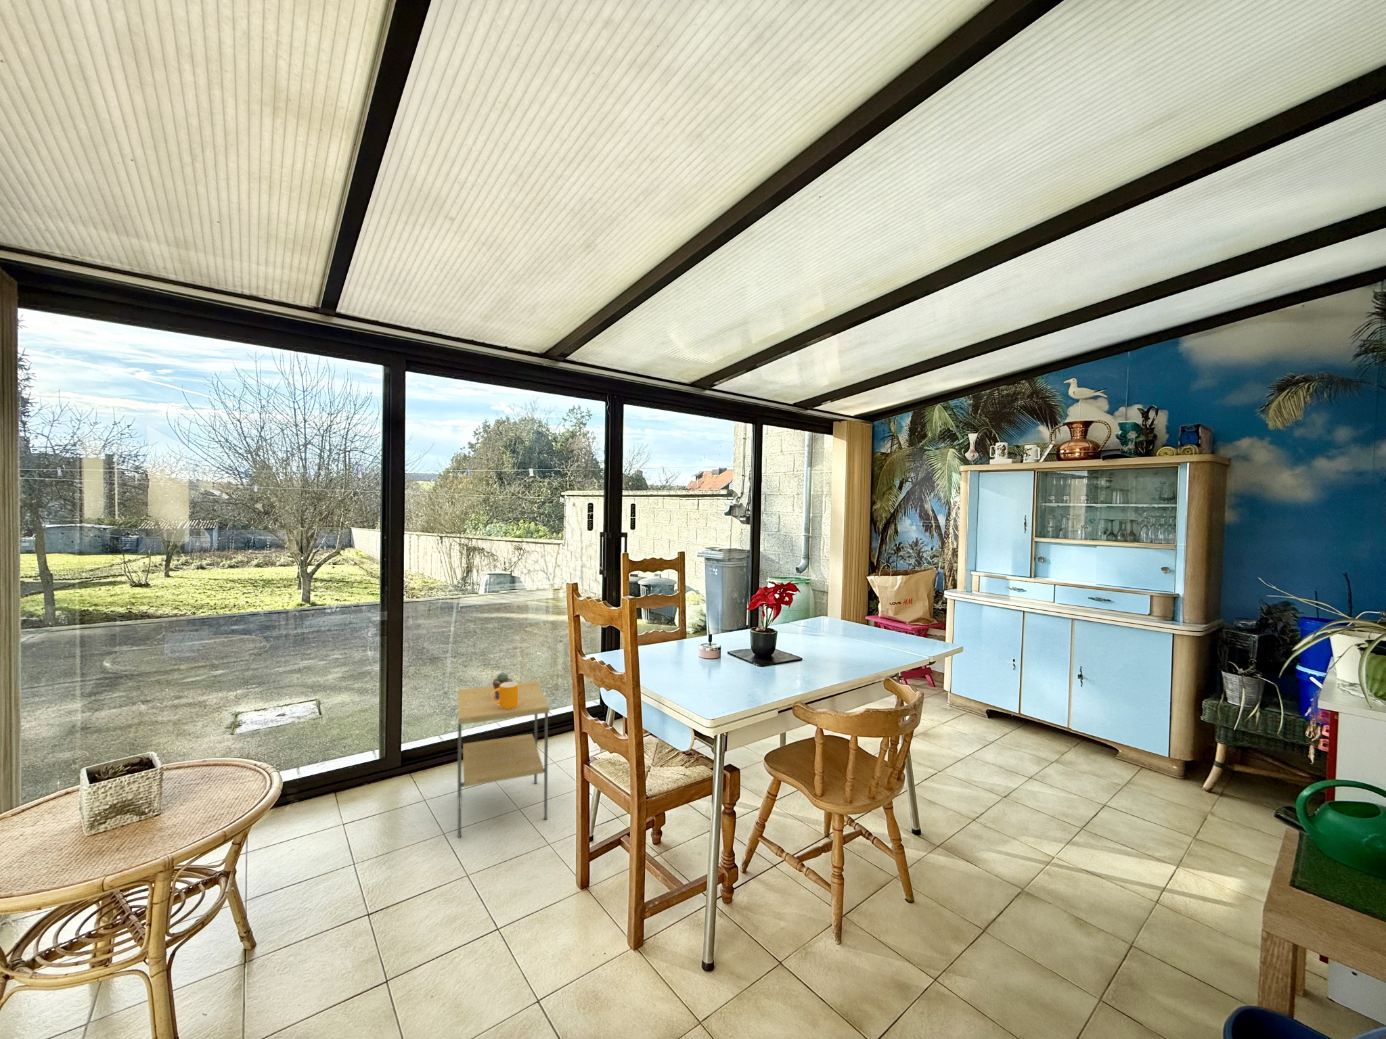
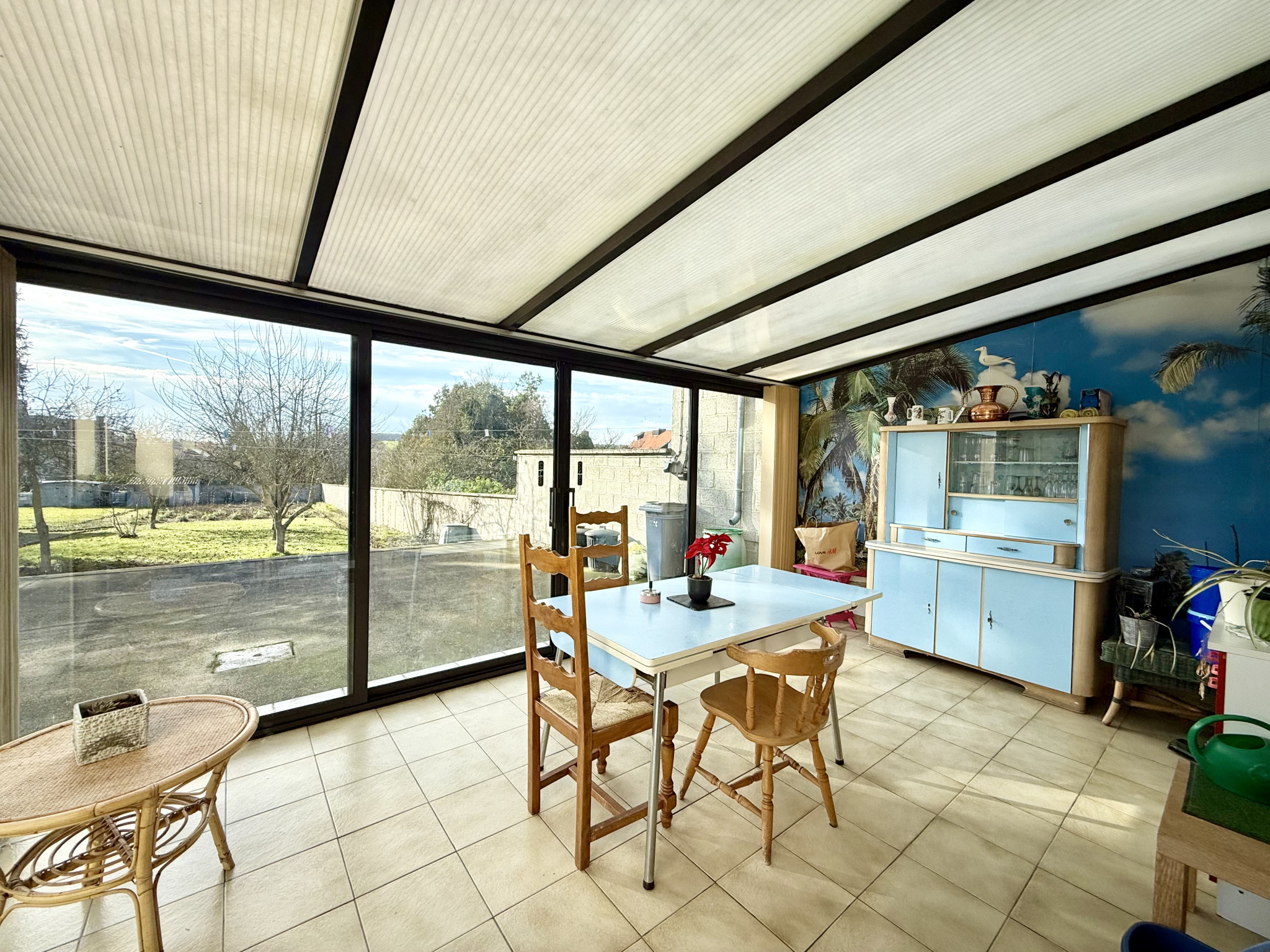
- side table (501, 753)
- potted succulent (502, 683)
- mug (504, 696)
